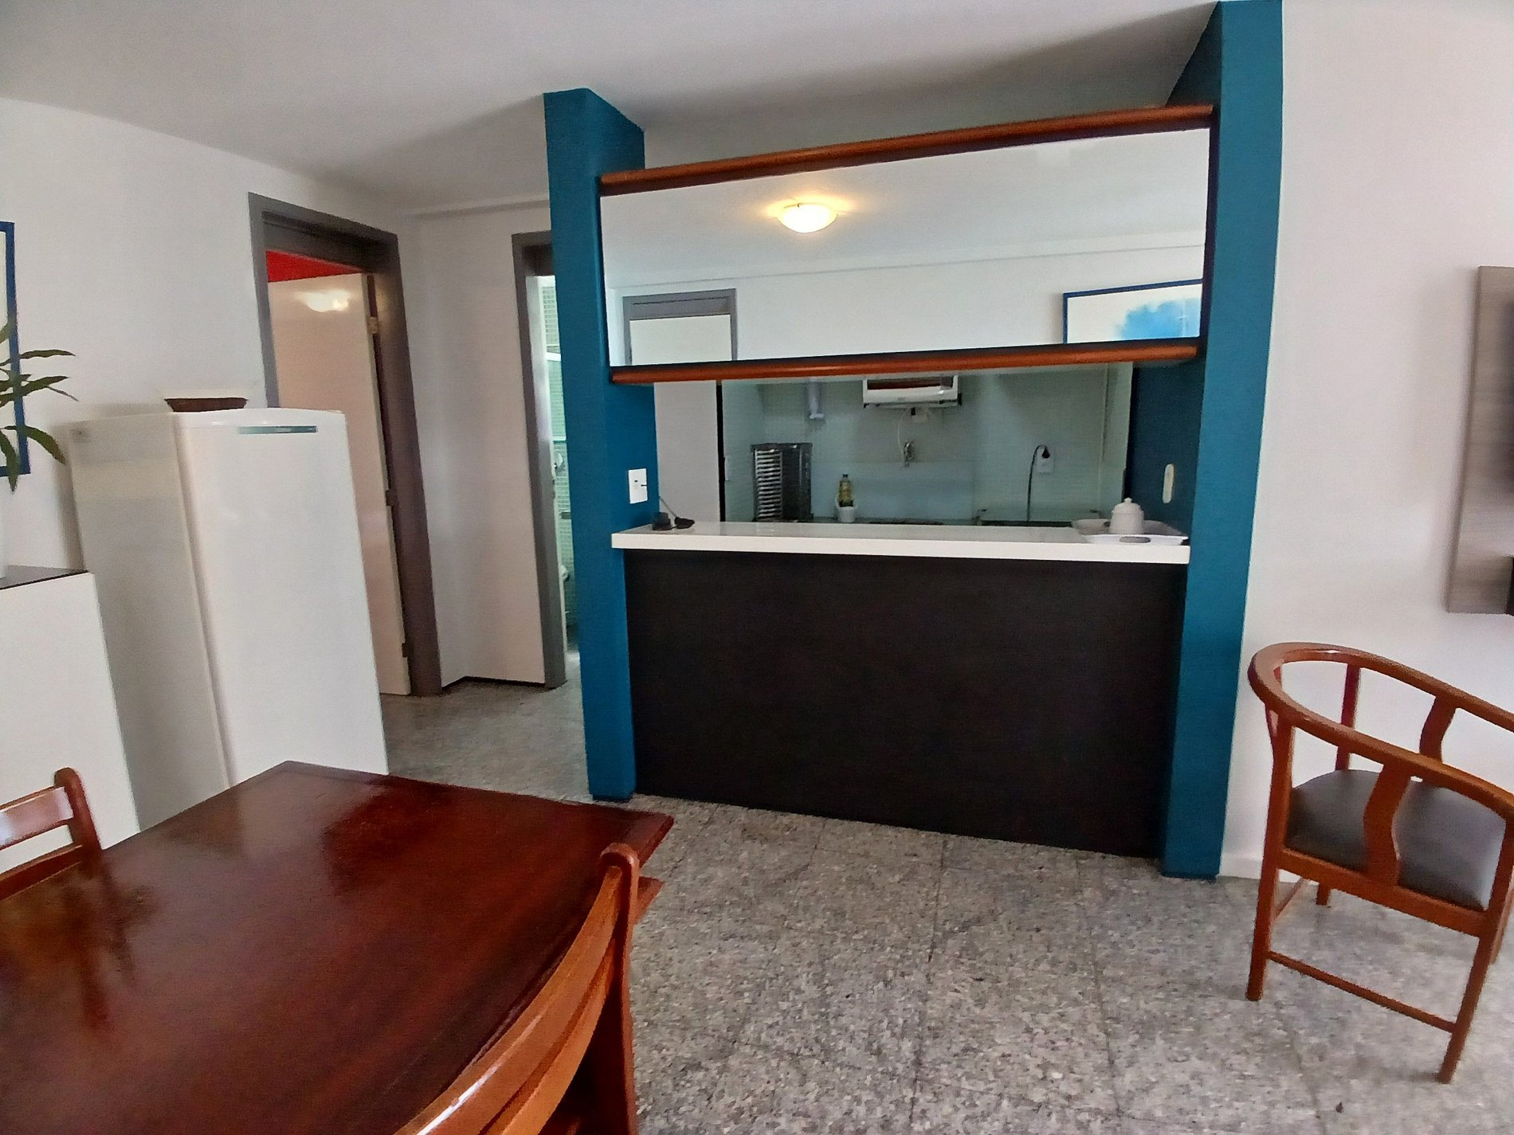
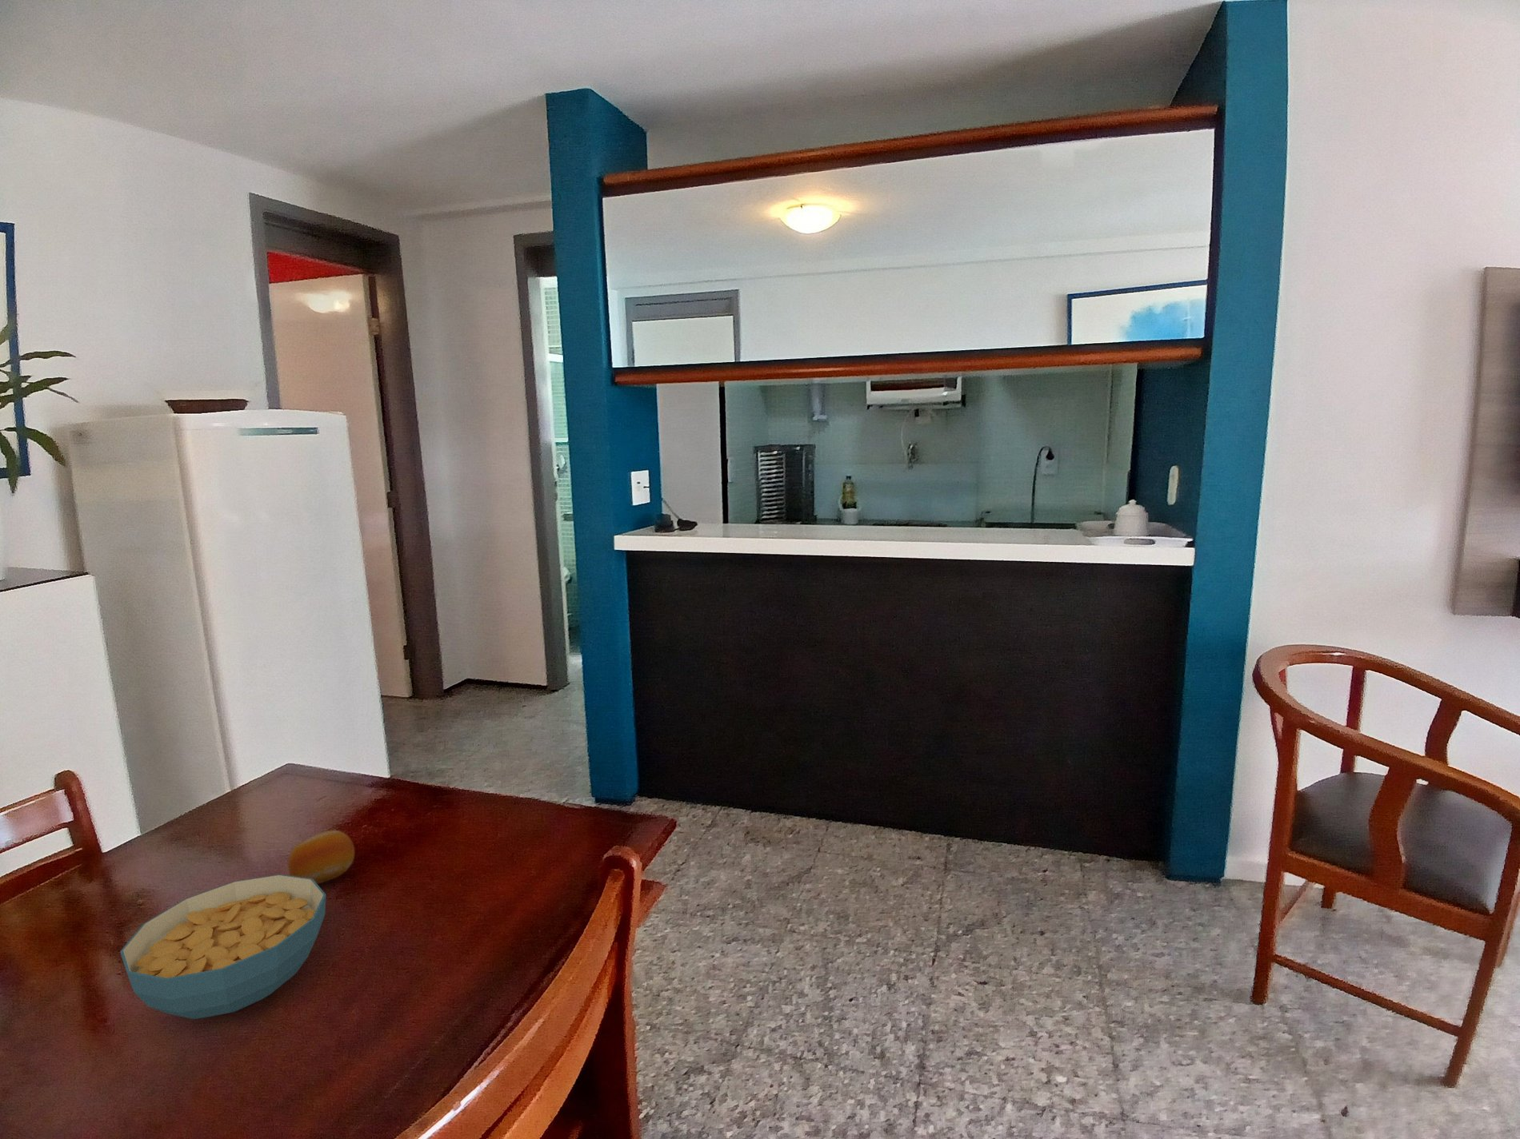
+ fruit (322, 858)
+ cereal bowl (233, 958)
